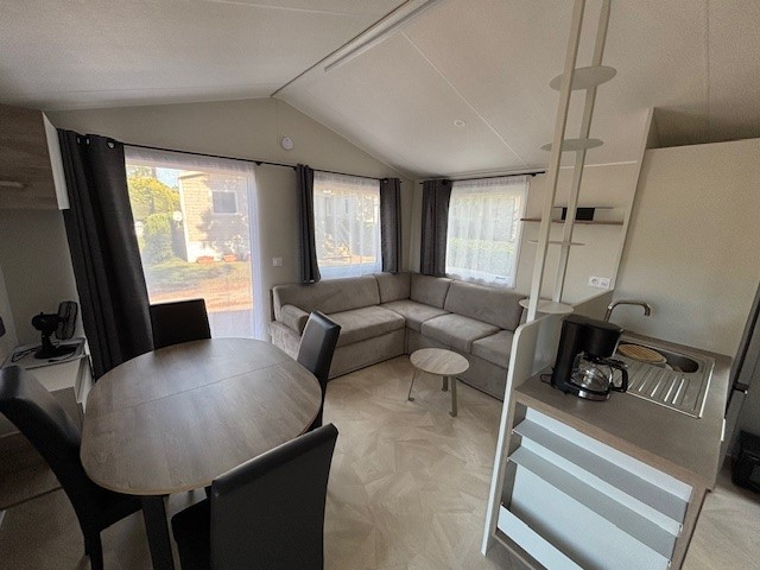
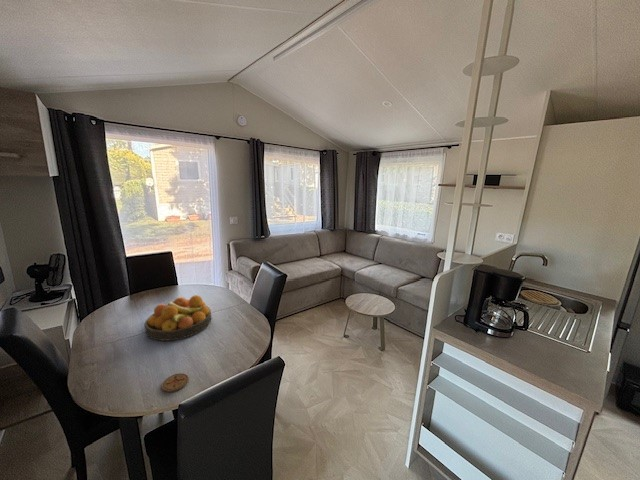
+ fruit bowl (179, 312)
+ coaster (175, 382)
